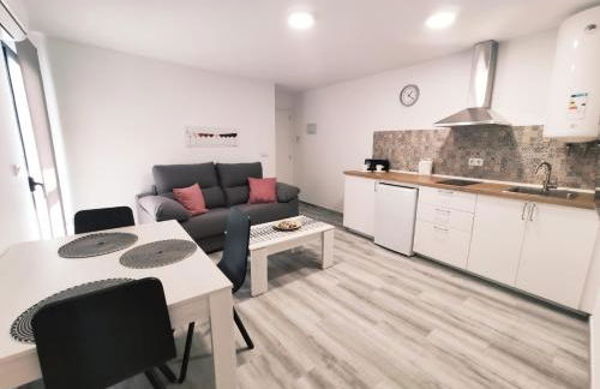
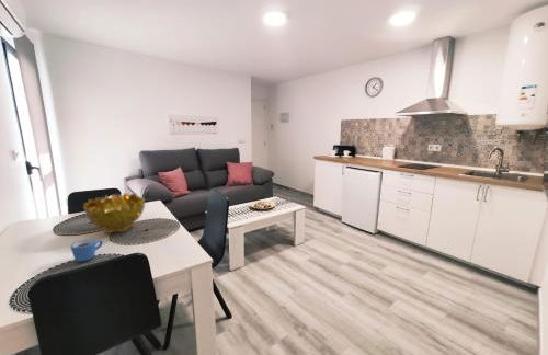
+ decorative bowl (116, 213)
+ mug (88, 249)
